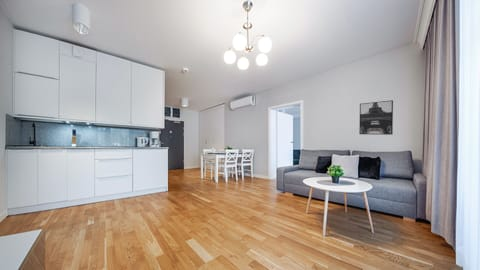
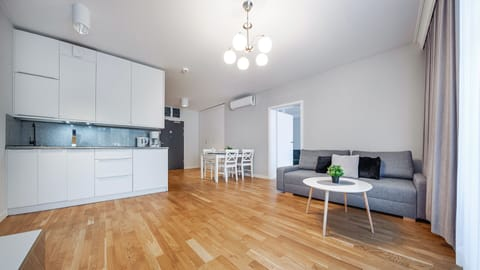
- wall art (375, 118)
